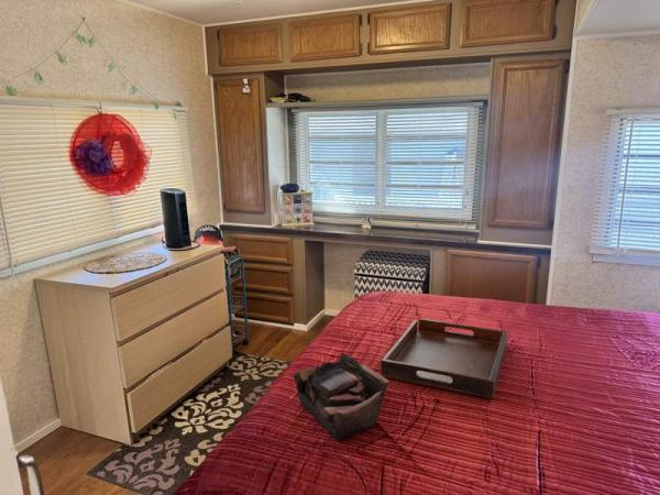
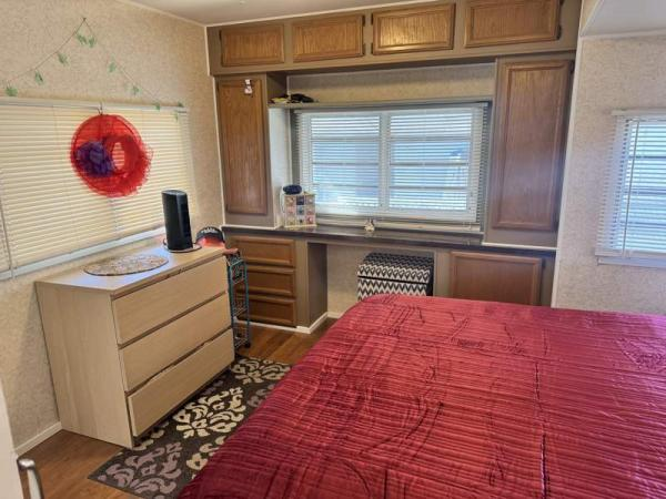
- serving tray (448, 352)
- tote bag (337, 393)
